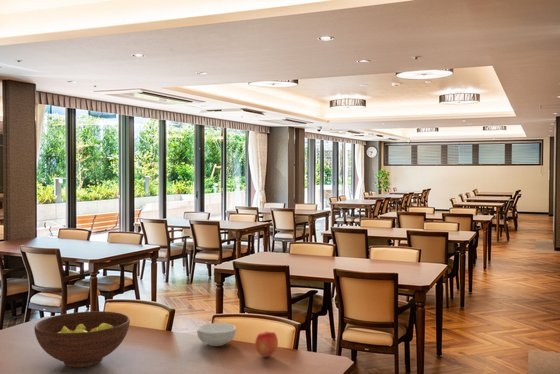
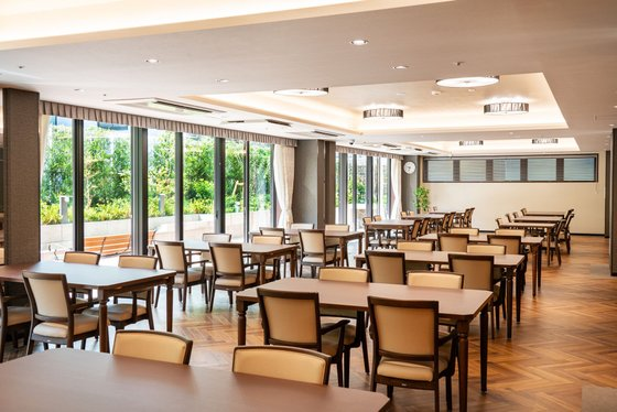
- cereal bowl (216, 335)
- fruit bowl (83, 342)
- apple (266, 343)
